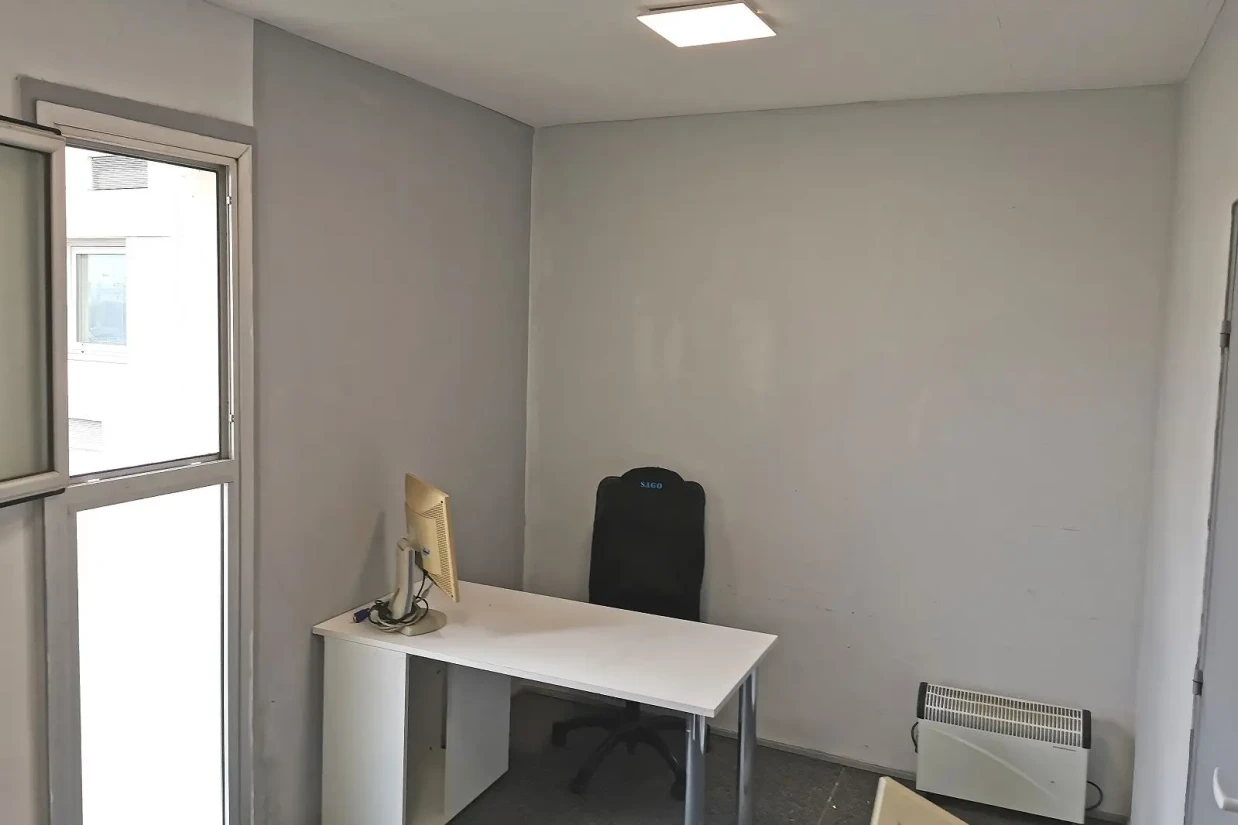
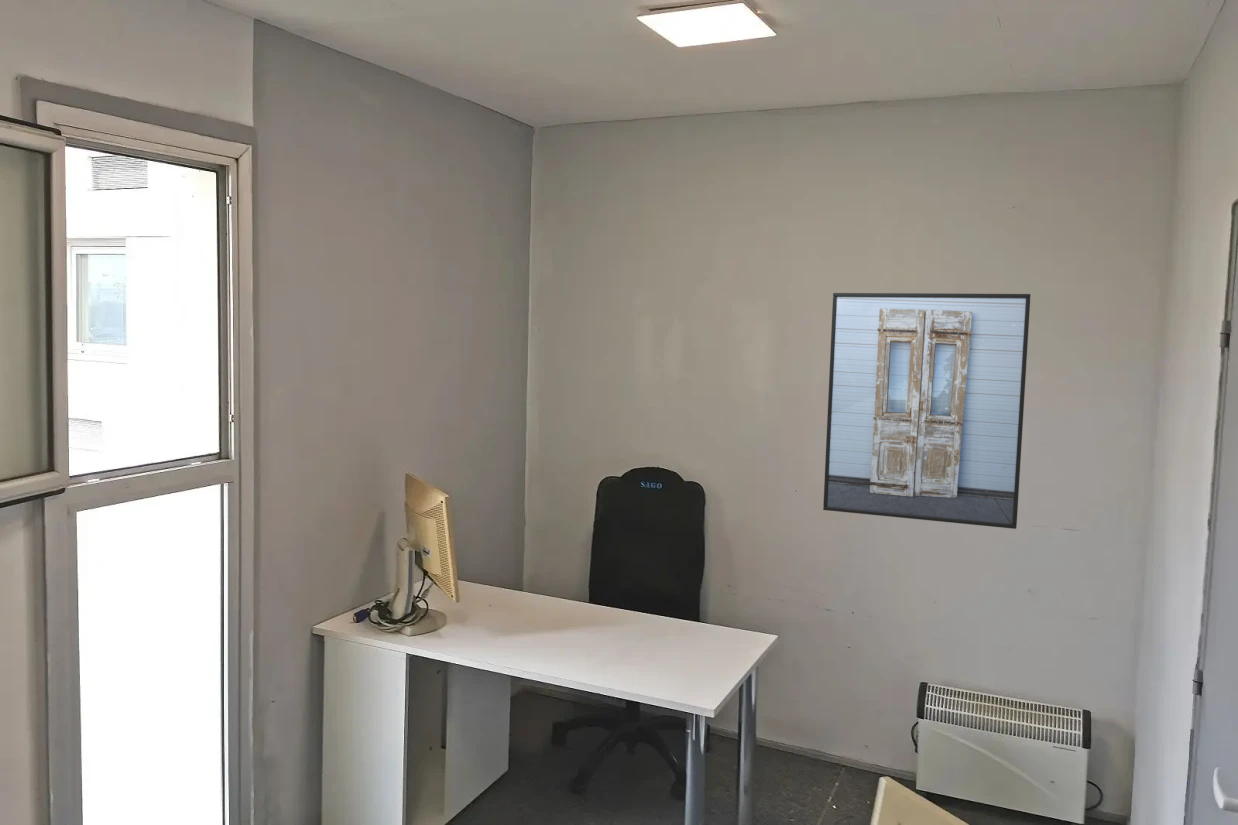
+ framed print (922, 407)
